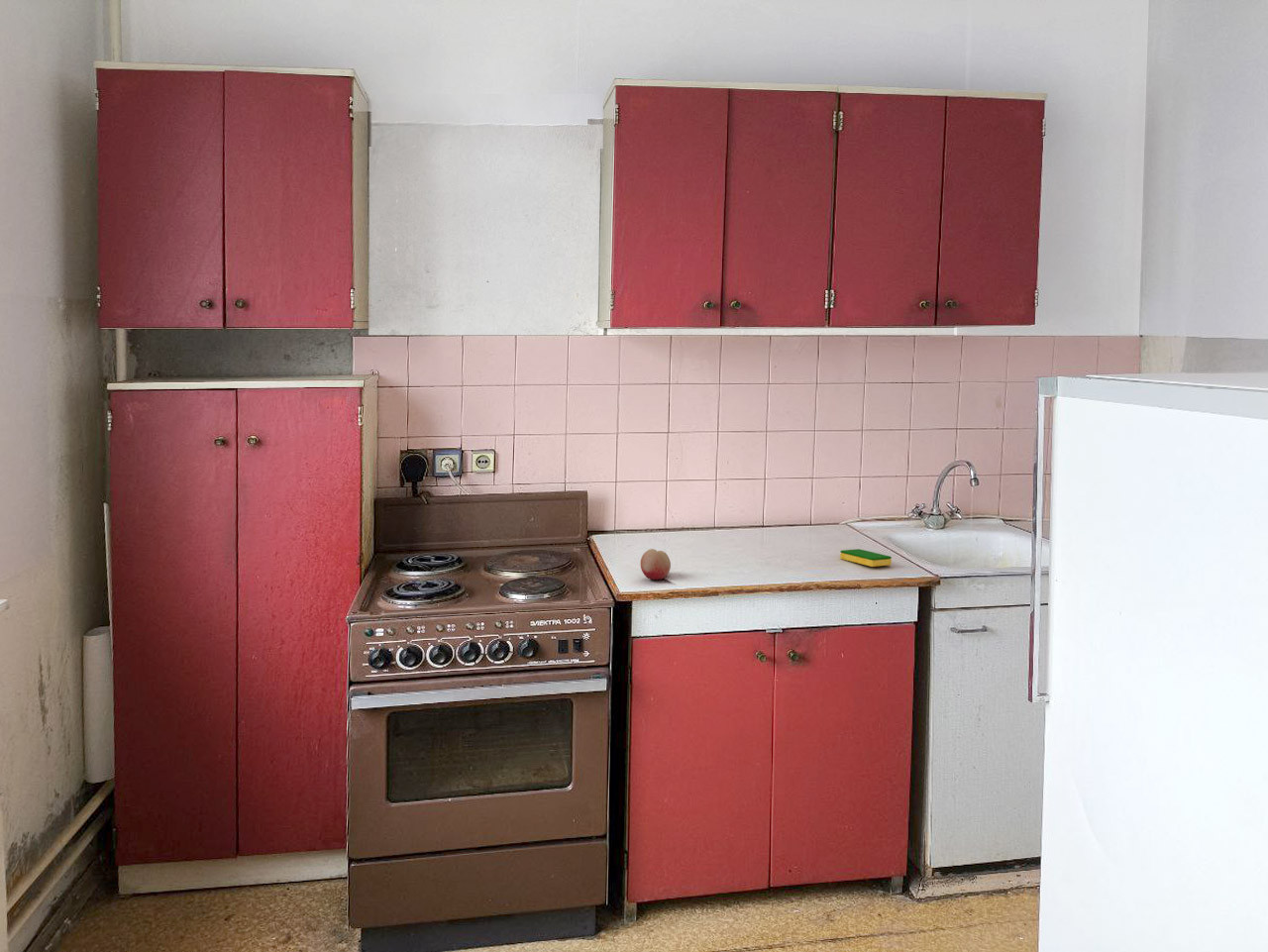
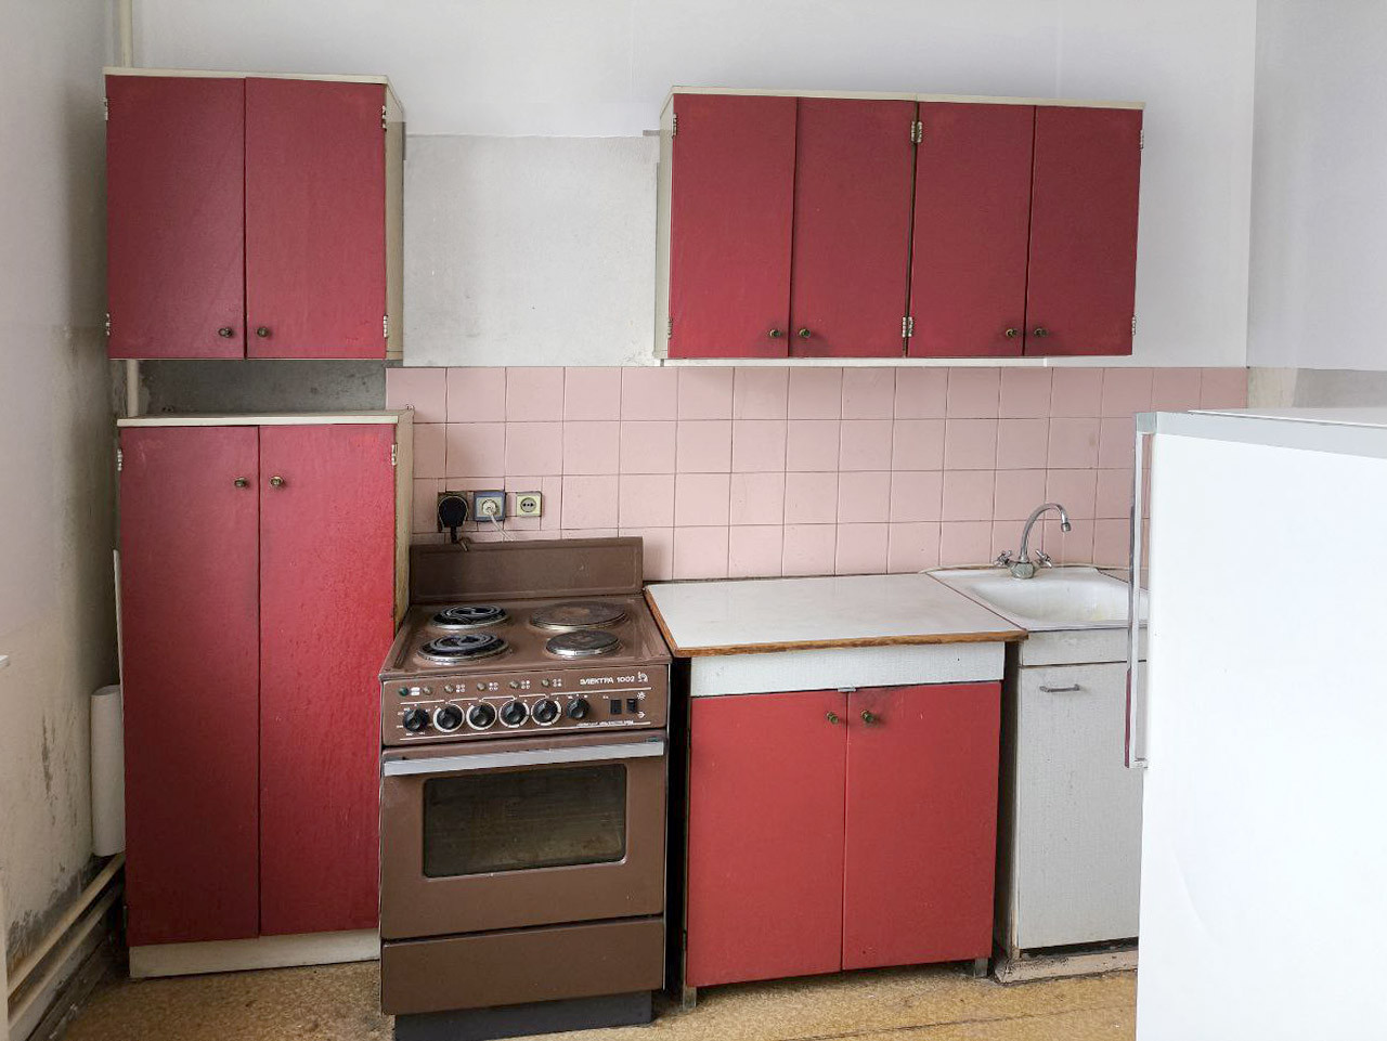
- fruit (655, 564)
- dish sponge (865, 557)
